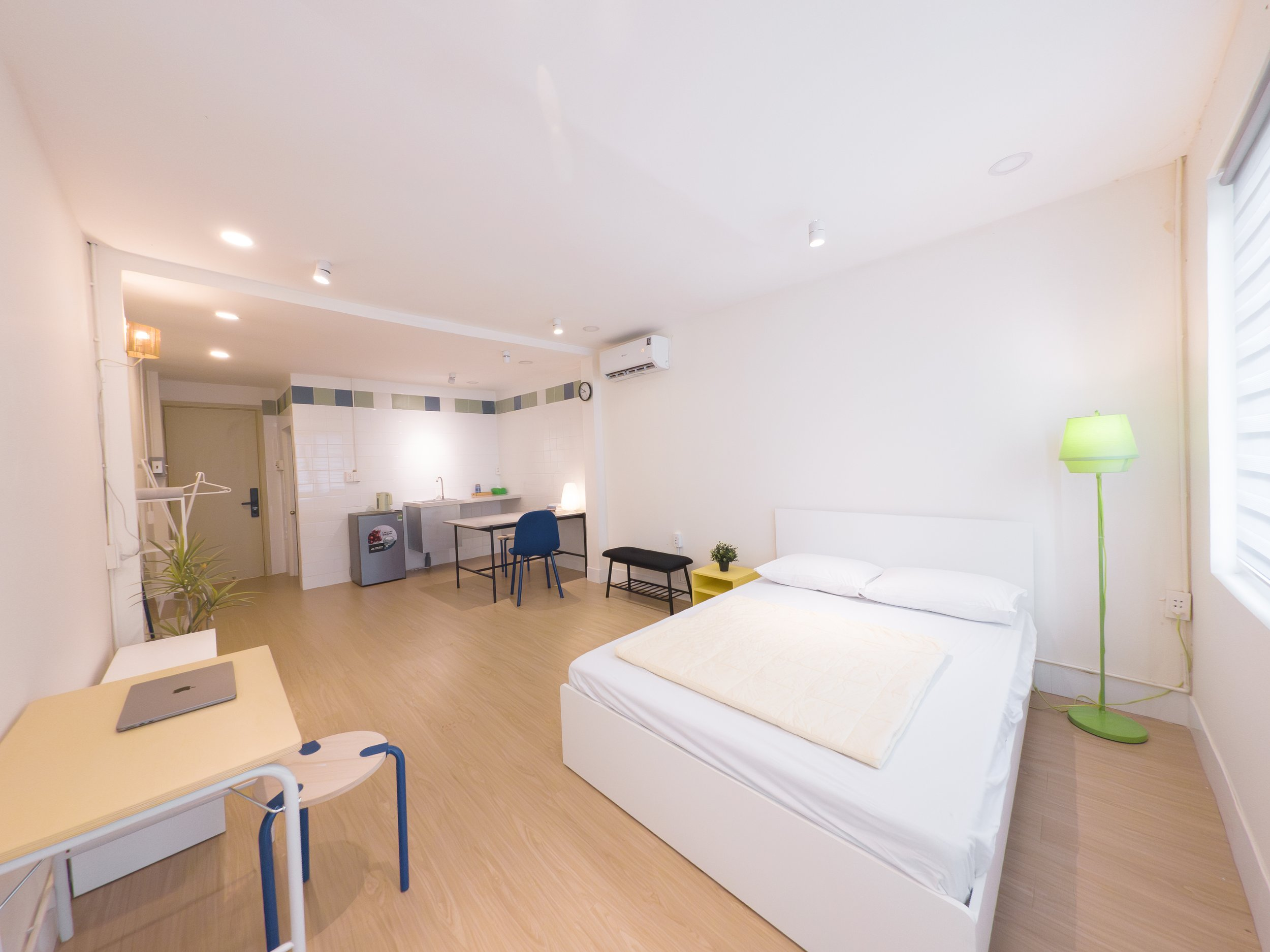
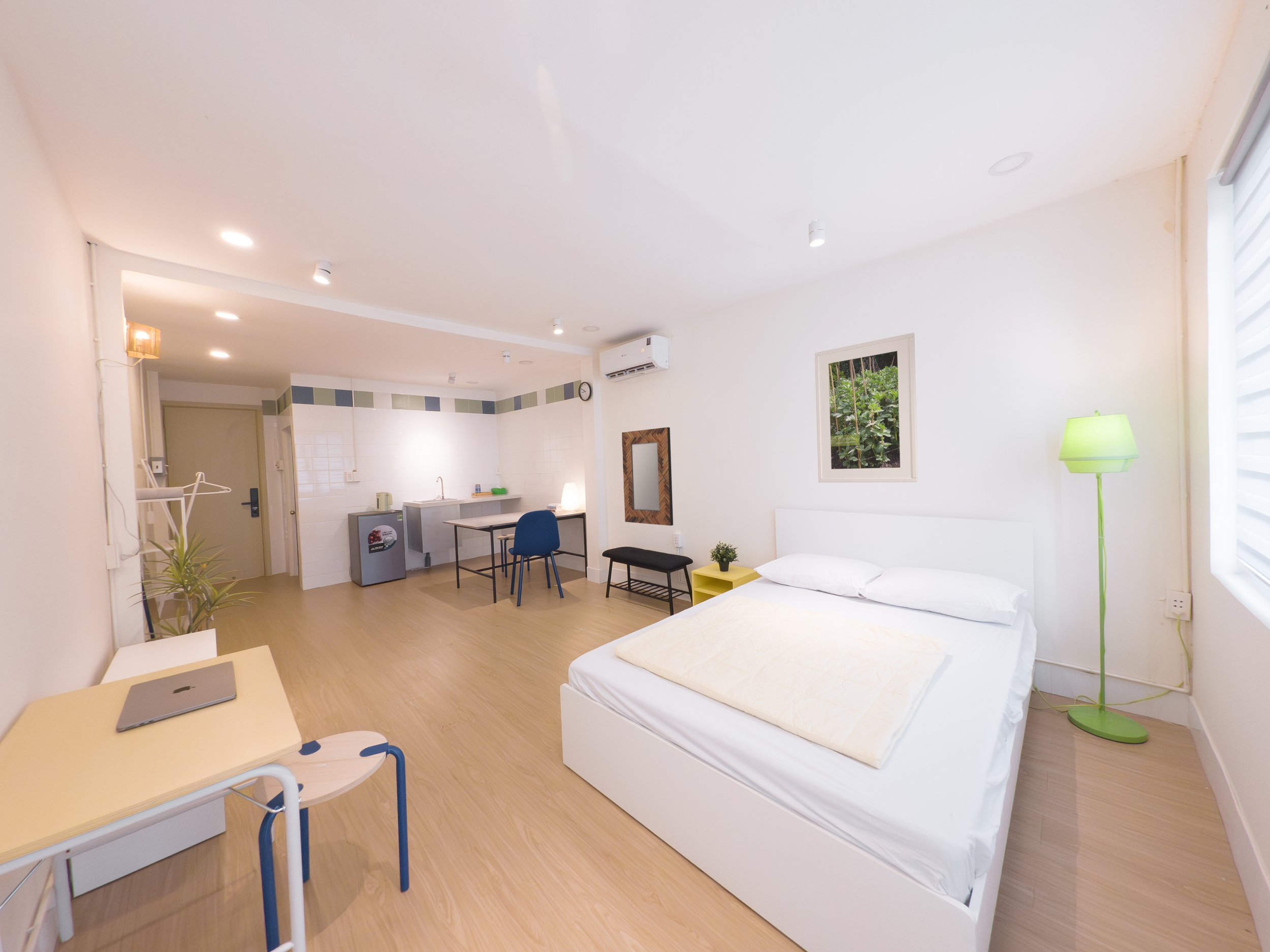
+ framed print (863, 413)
+ home mirror (646, 477)
